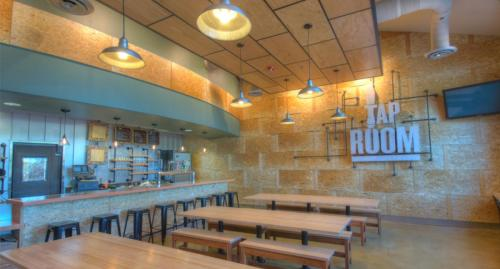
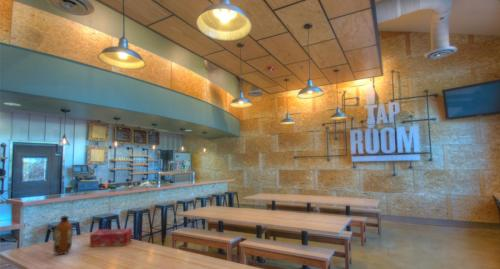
+ tissue box (111, 237)
+ bottle (63, 234)
